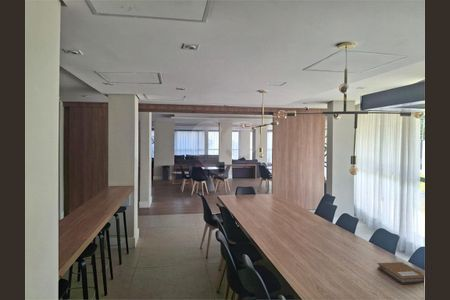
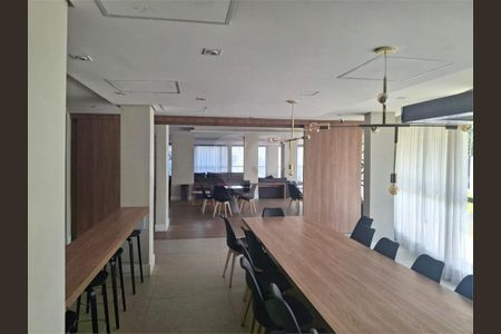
- notebook (403, 272)
